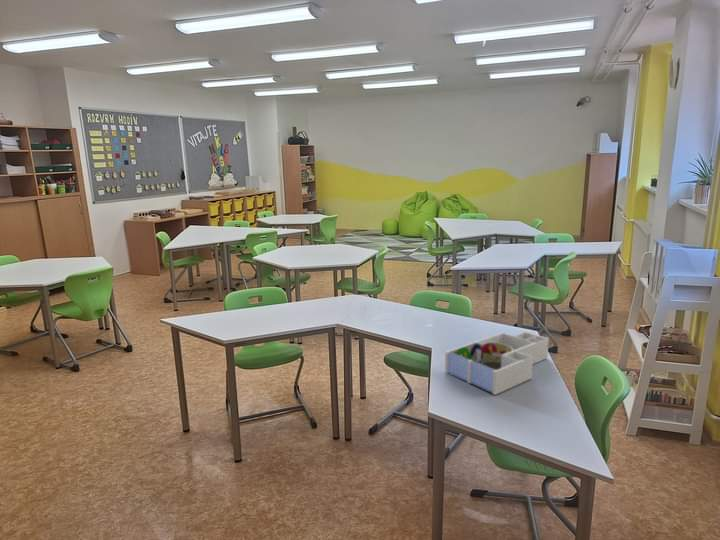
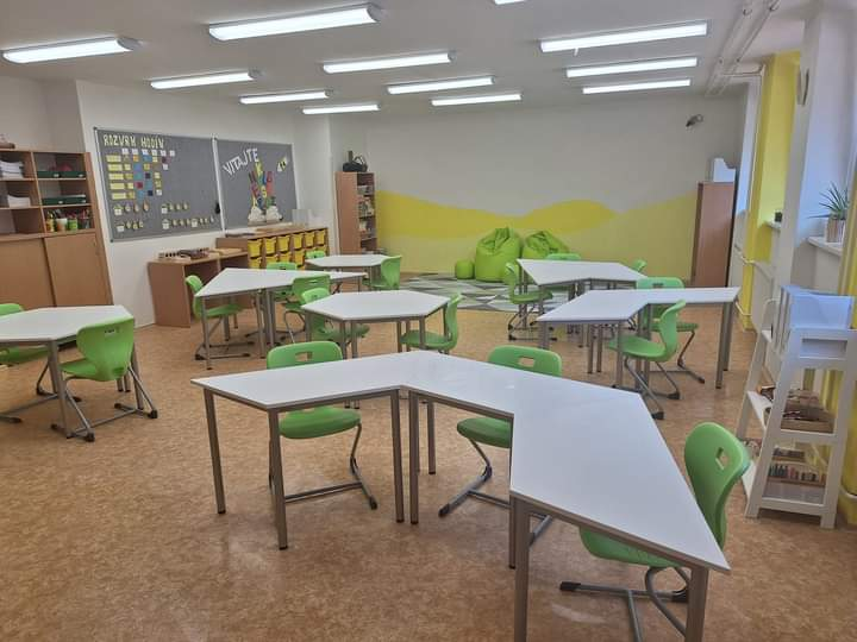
- desk organizer (505, 357)
